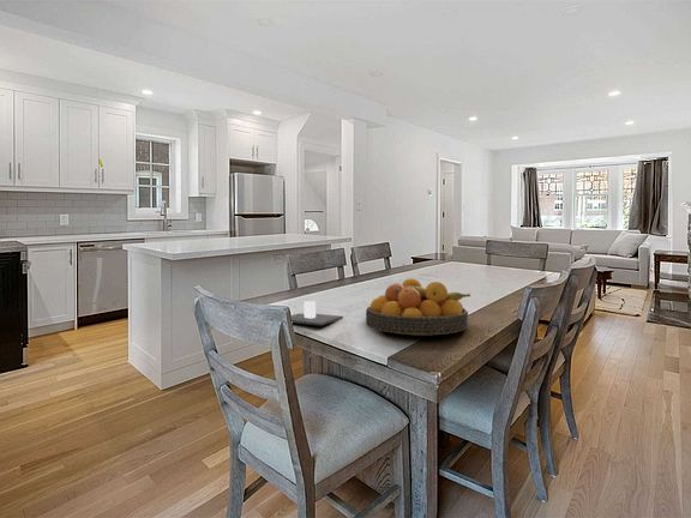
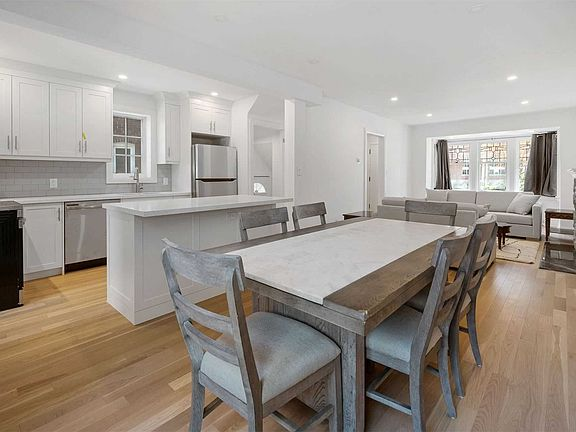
- fruit bowl (415, 302)
- candle (311, 311)
